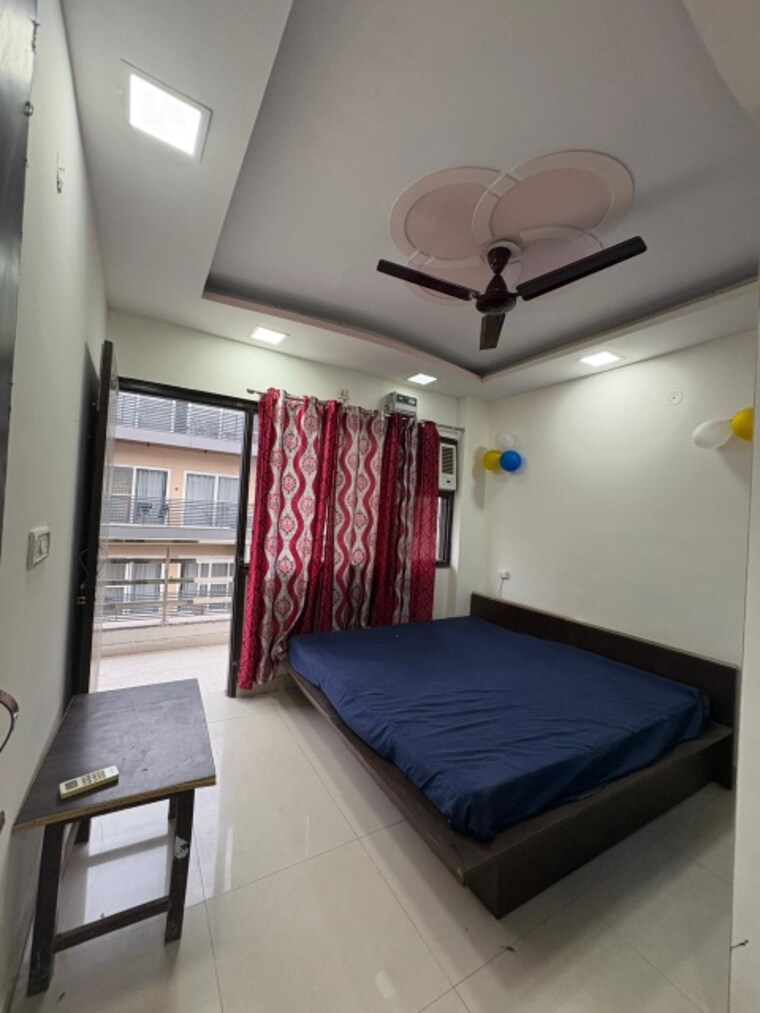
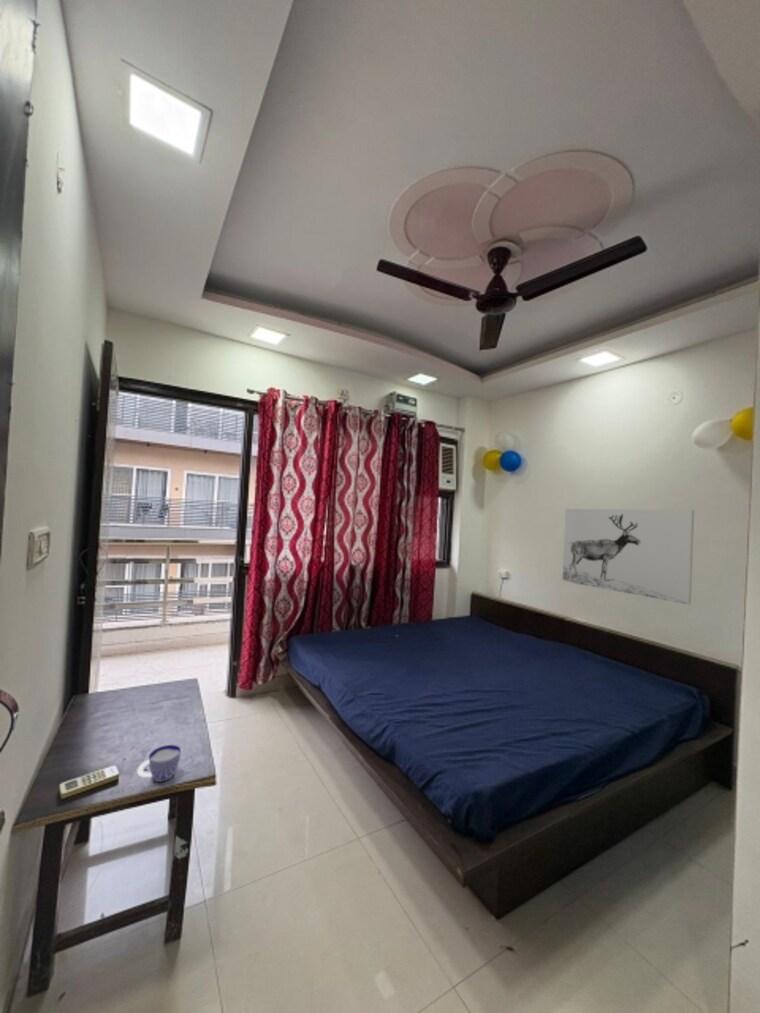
+ cup (159, 765)
+ wall art (620, 550)
